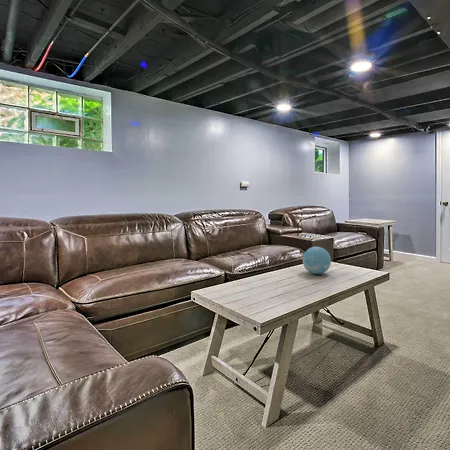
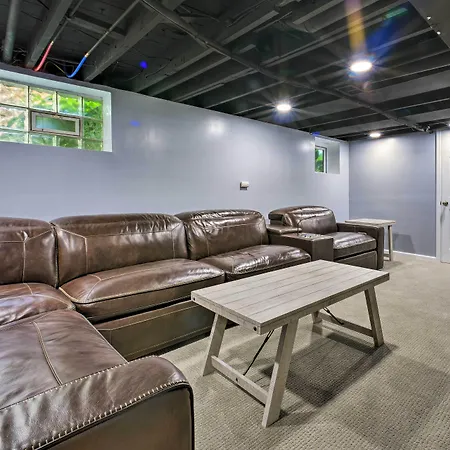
- decorative ball (316, 260)
